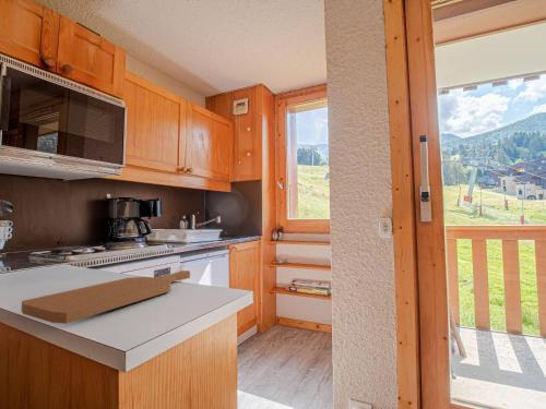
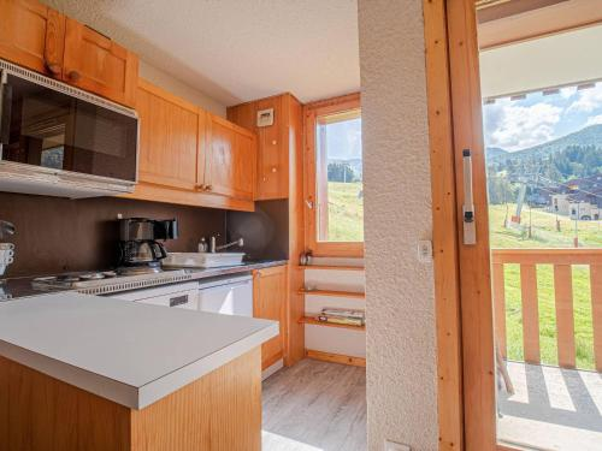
- cutting board (132, 288)
